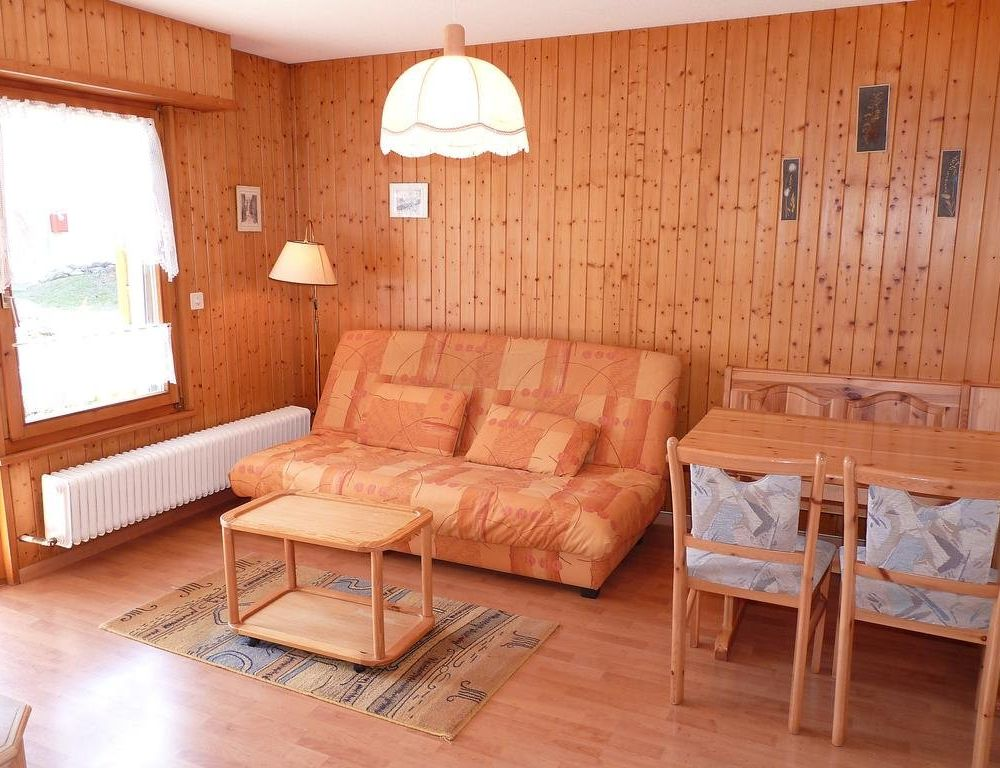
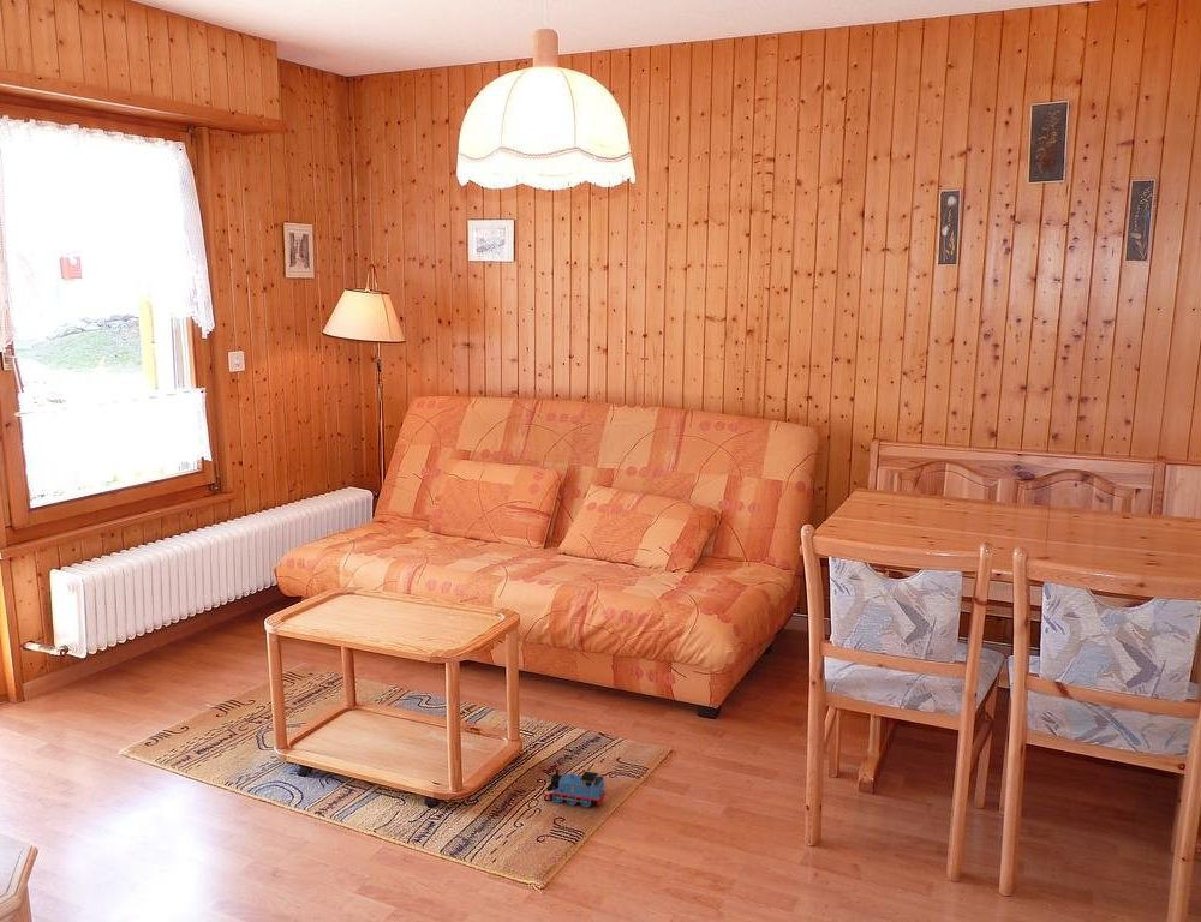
+ toy train (574, 786)
